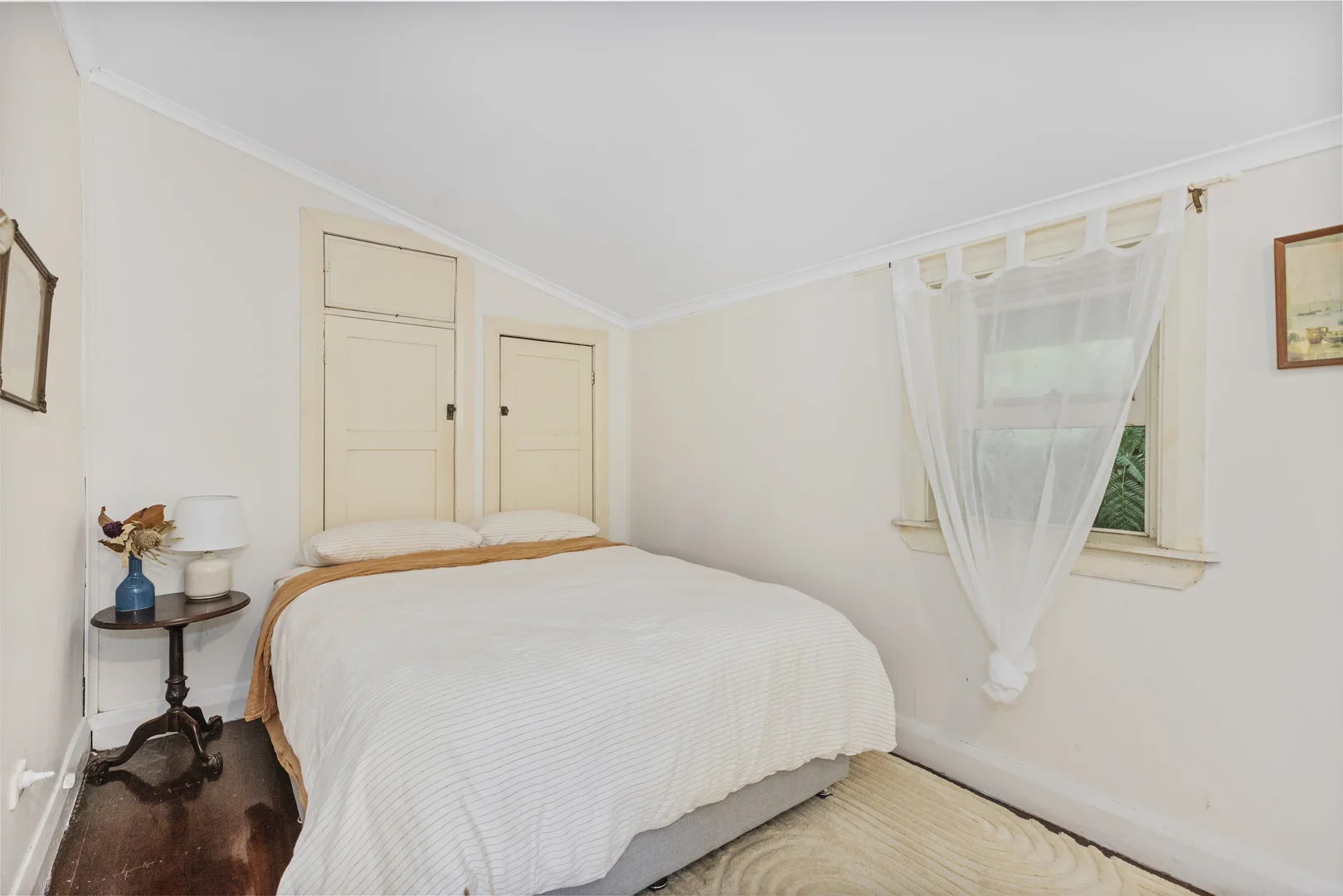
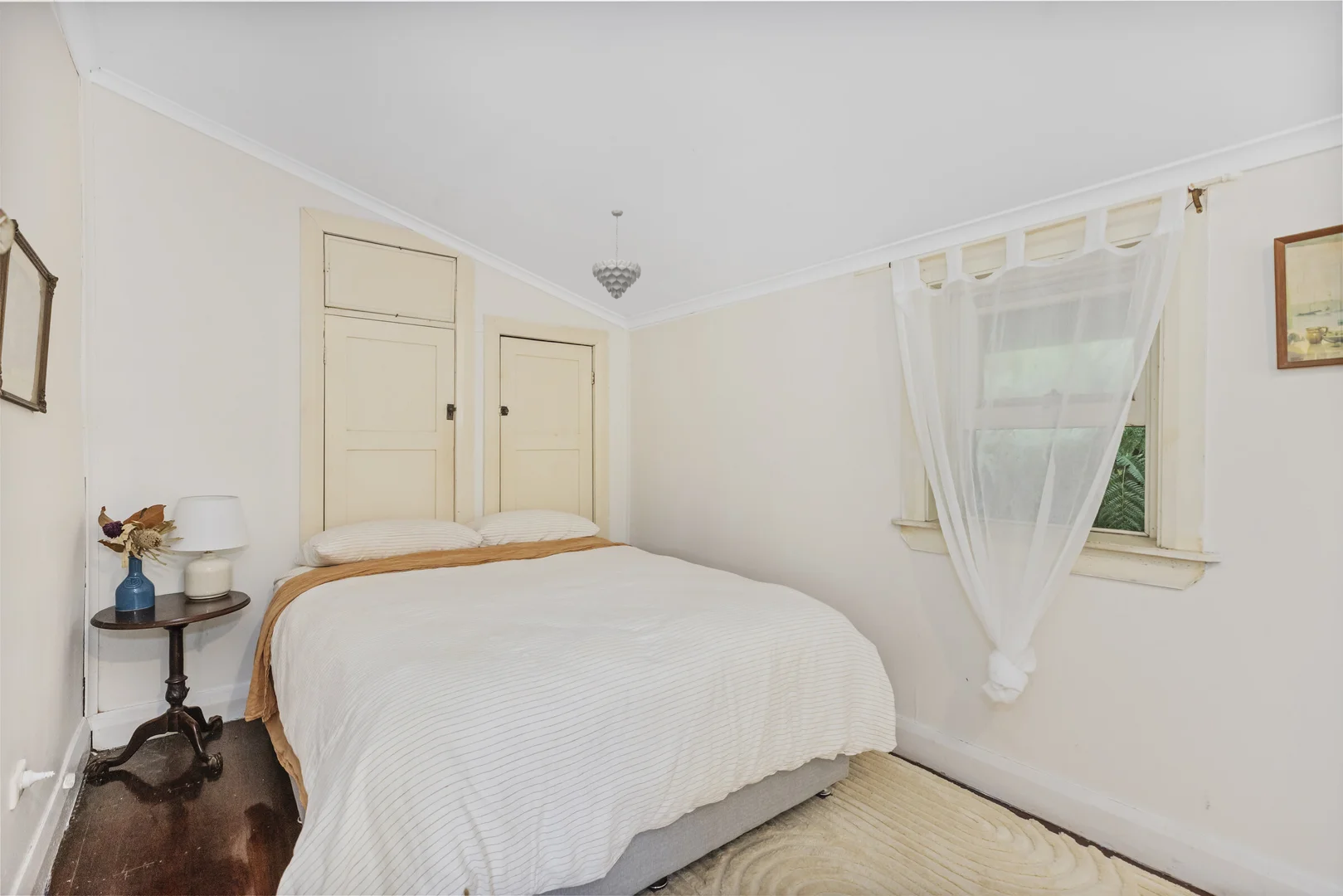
+ pendant light (616, 255)
